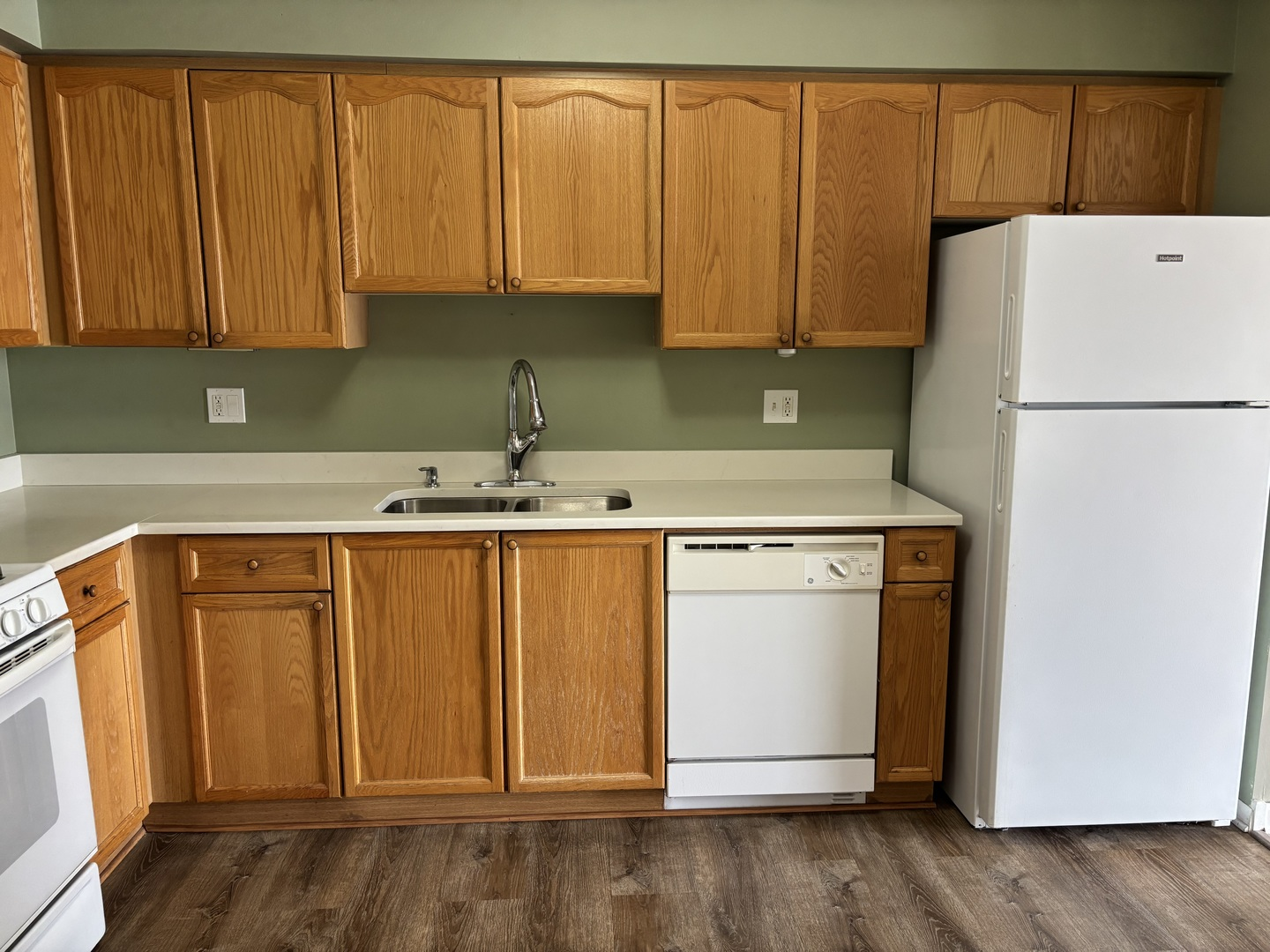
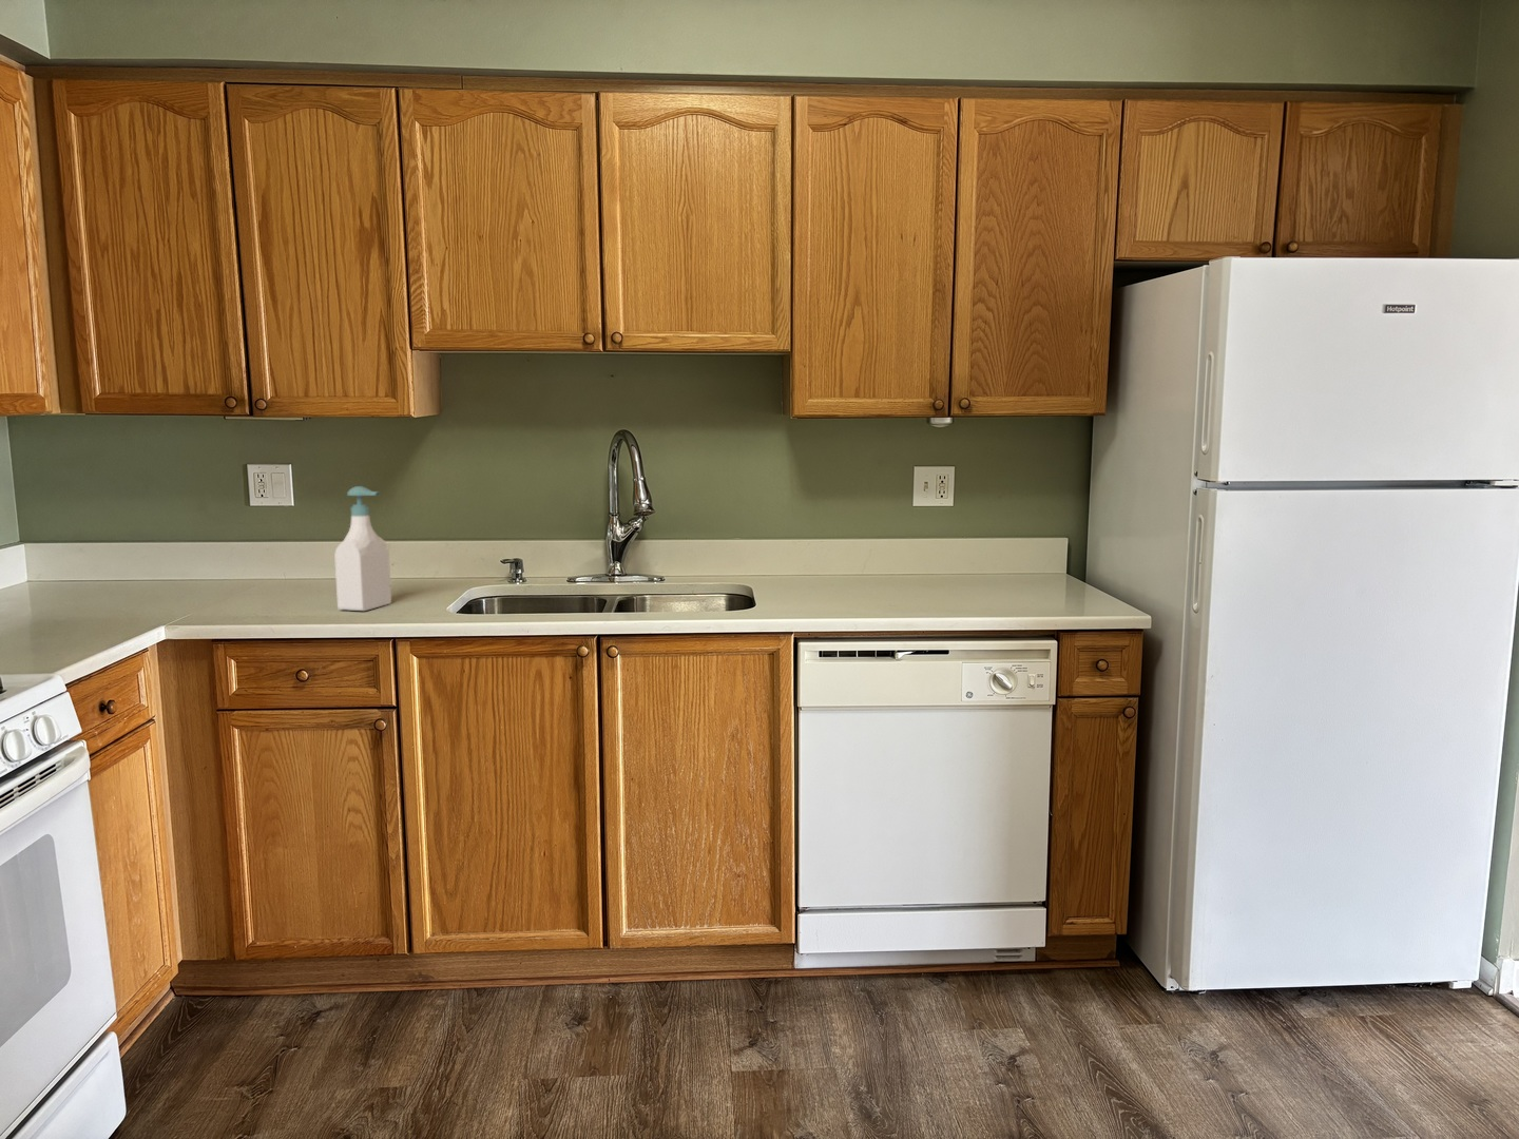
+ soap bottle (365, 547)
